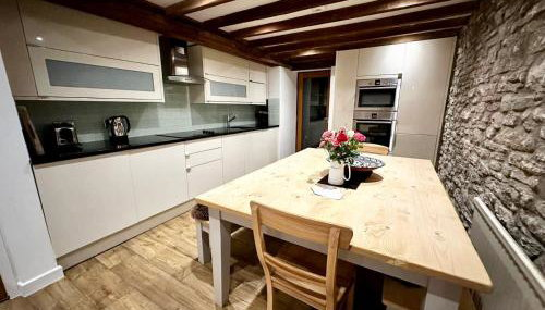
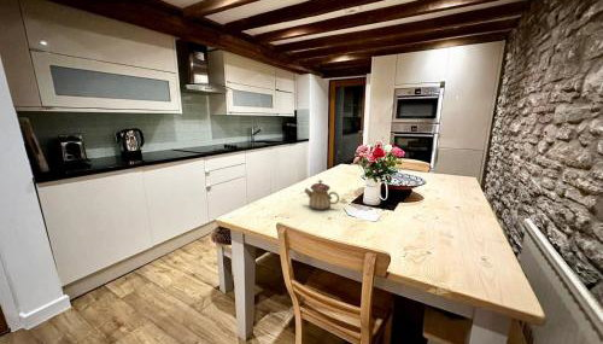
+ teapot (321, 193)
